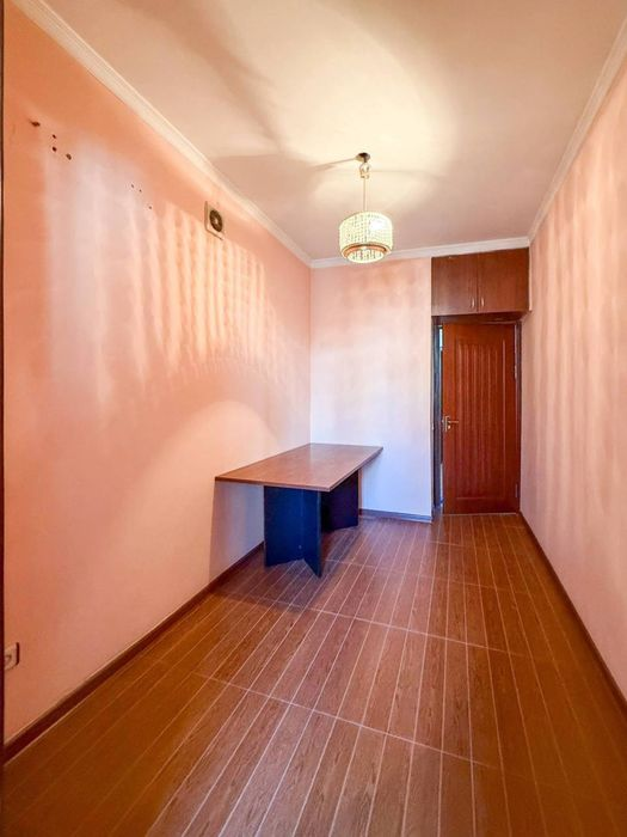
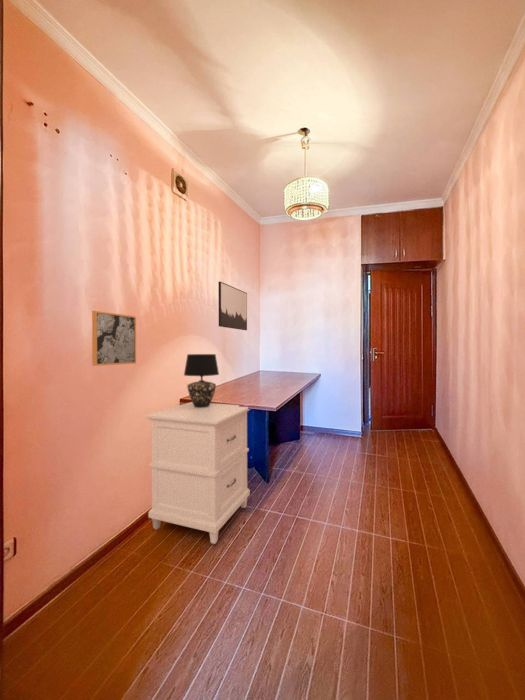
+ wall art (234, 308)
+ table lamp (201, 380)
+ wall art (115, 339)
+ cabinet (202, 463)
